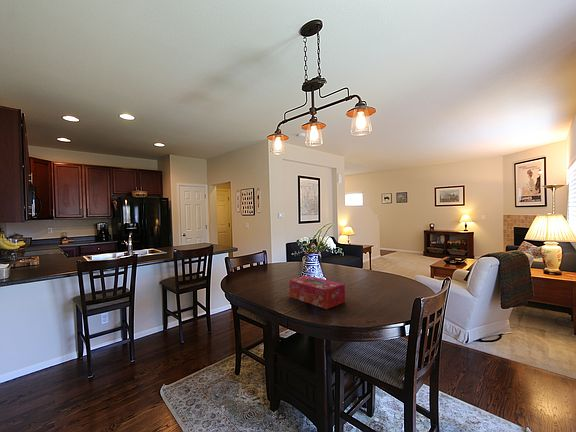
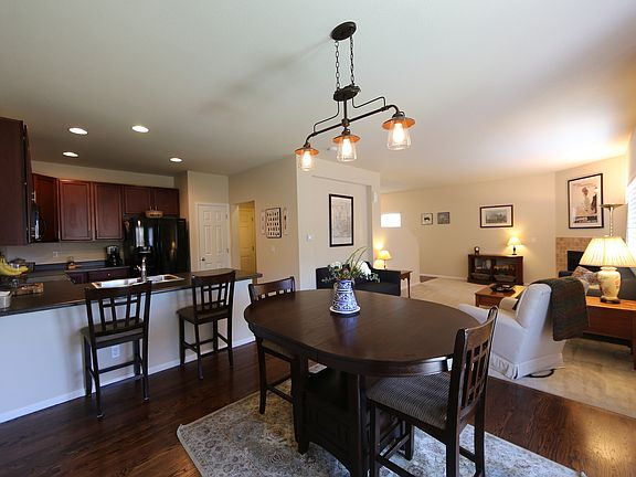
- tissue box (316, 290)
